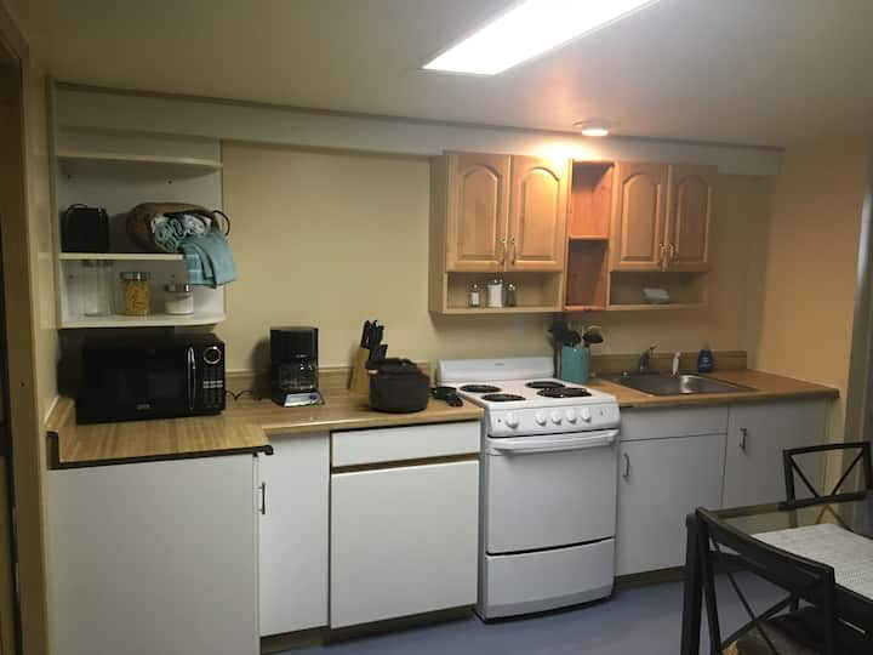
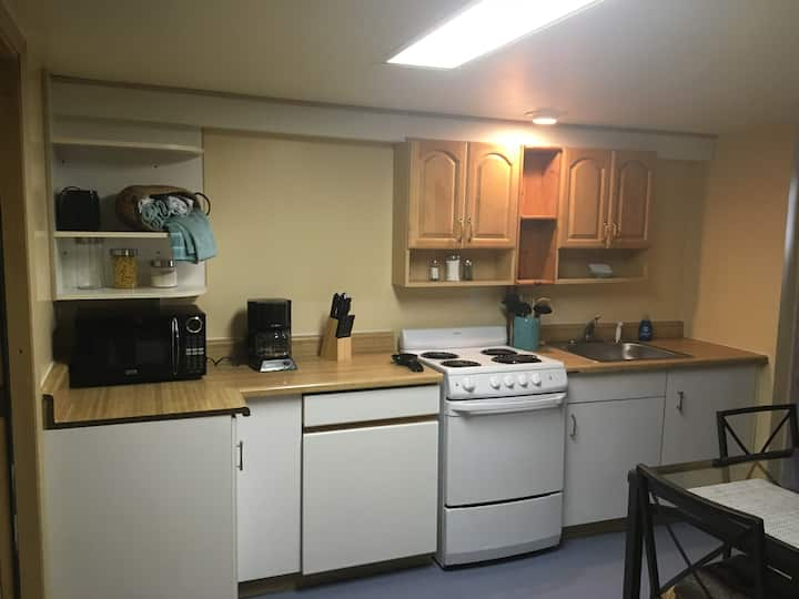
- kettle (396, 383)
